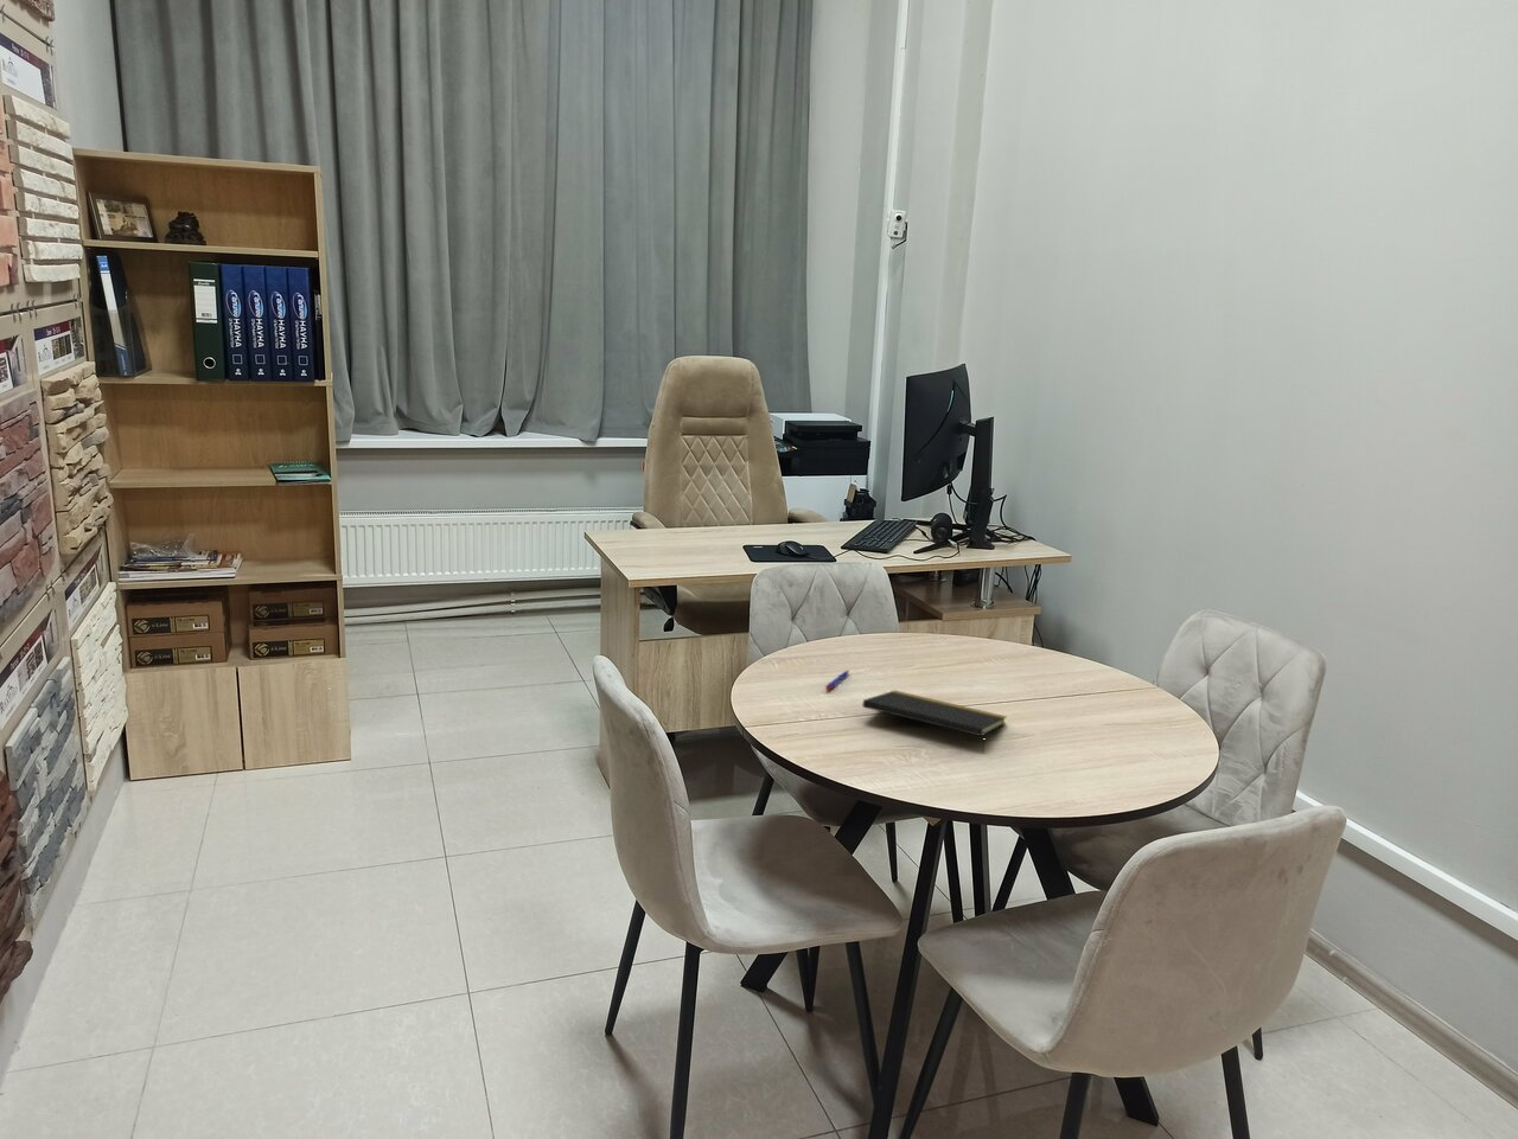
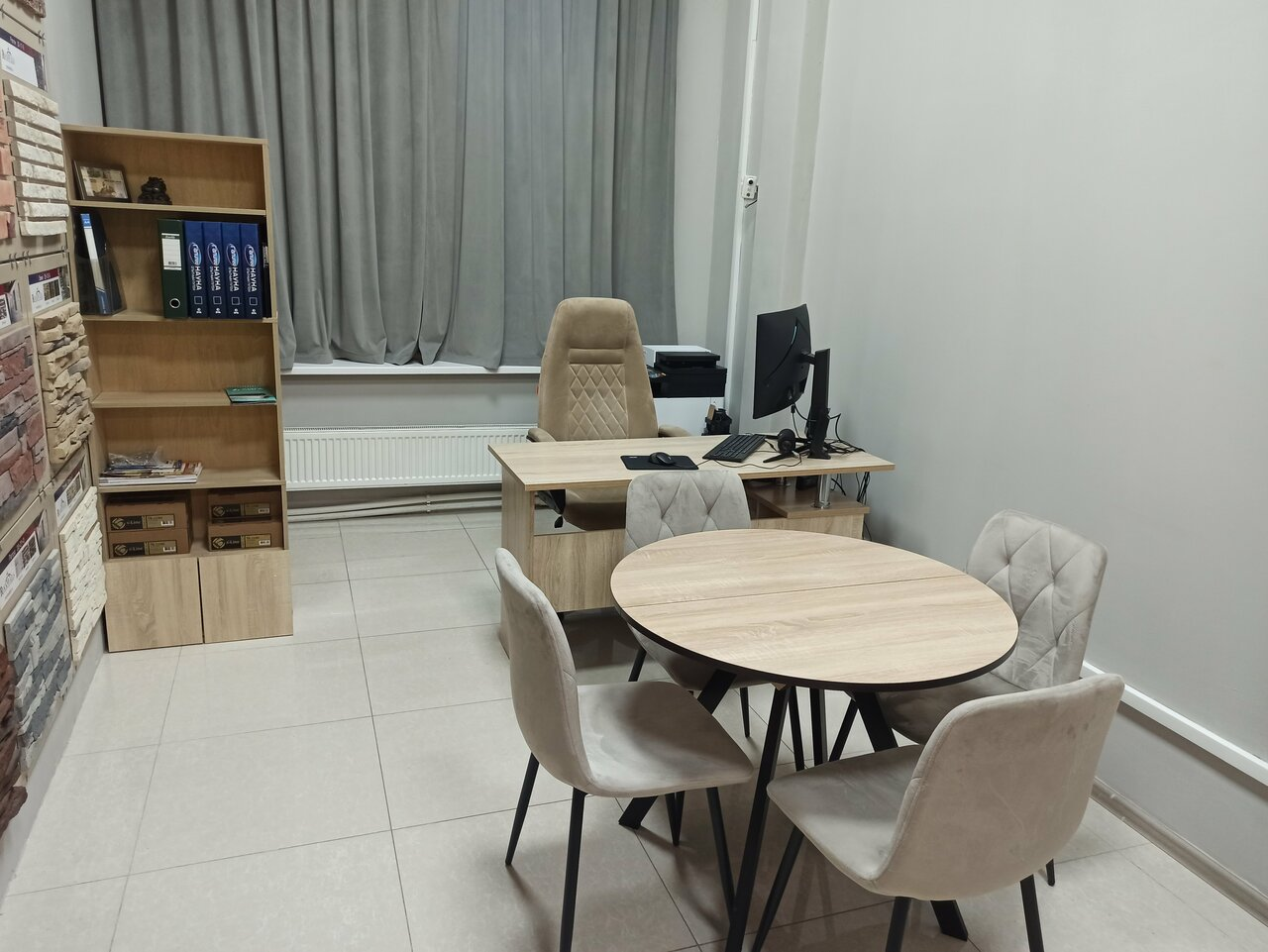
- pen (837, 678)
- notepad (935, 711)
